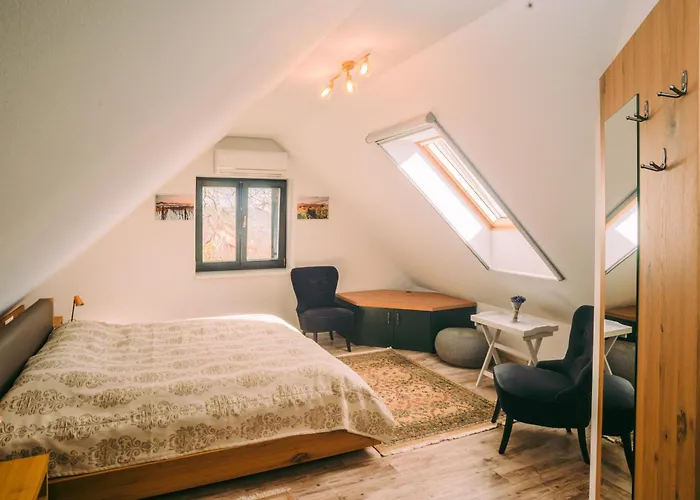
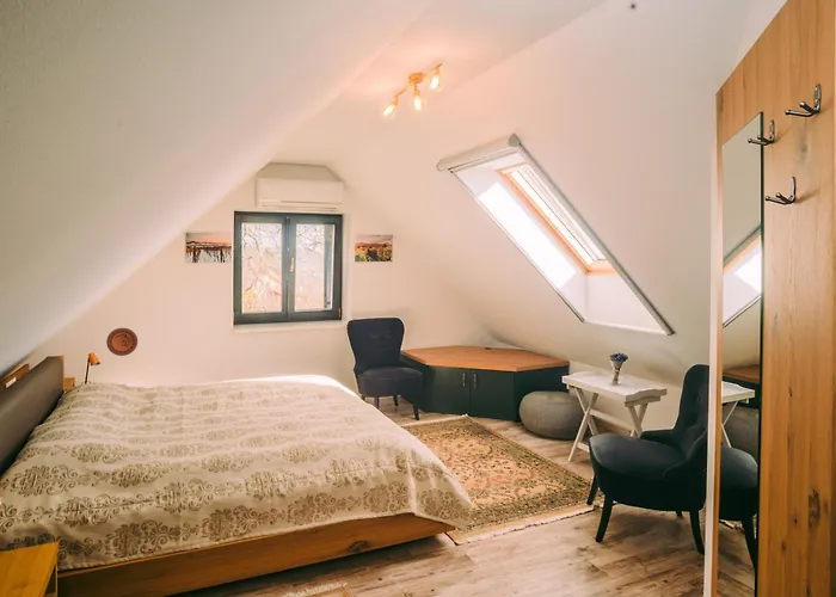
+ decorative plate (122, 341)
